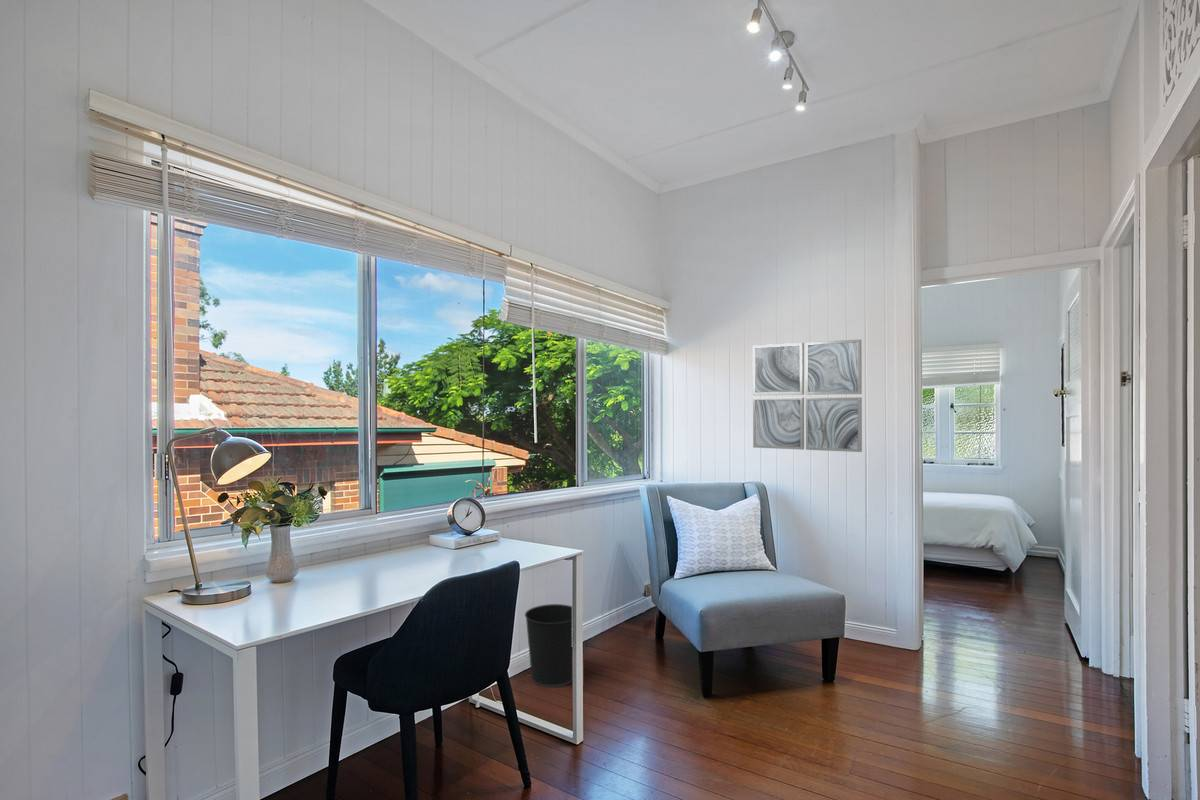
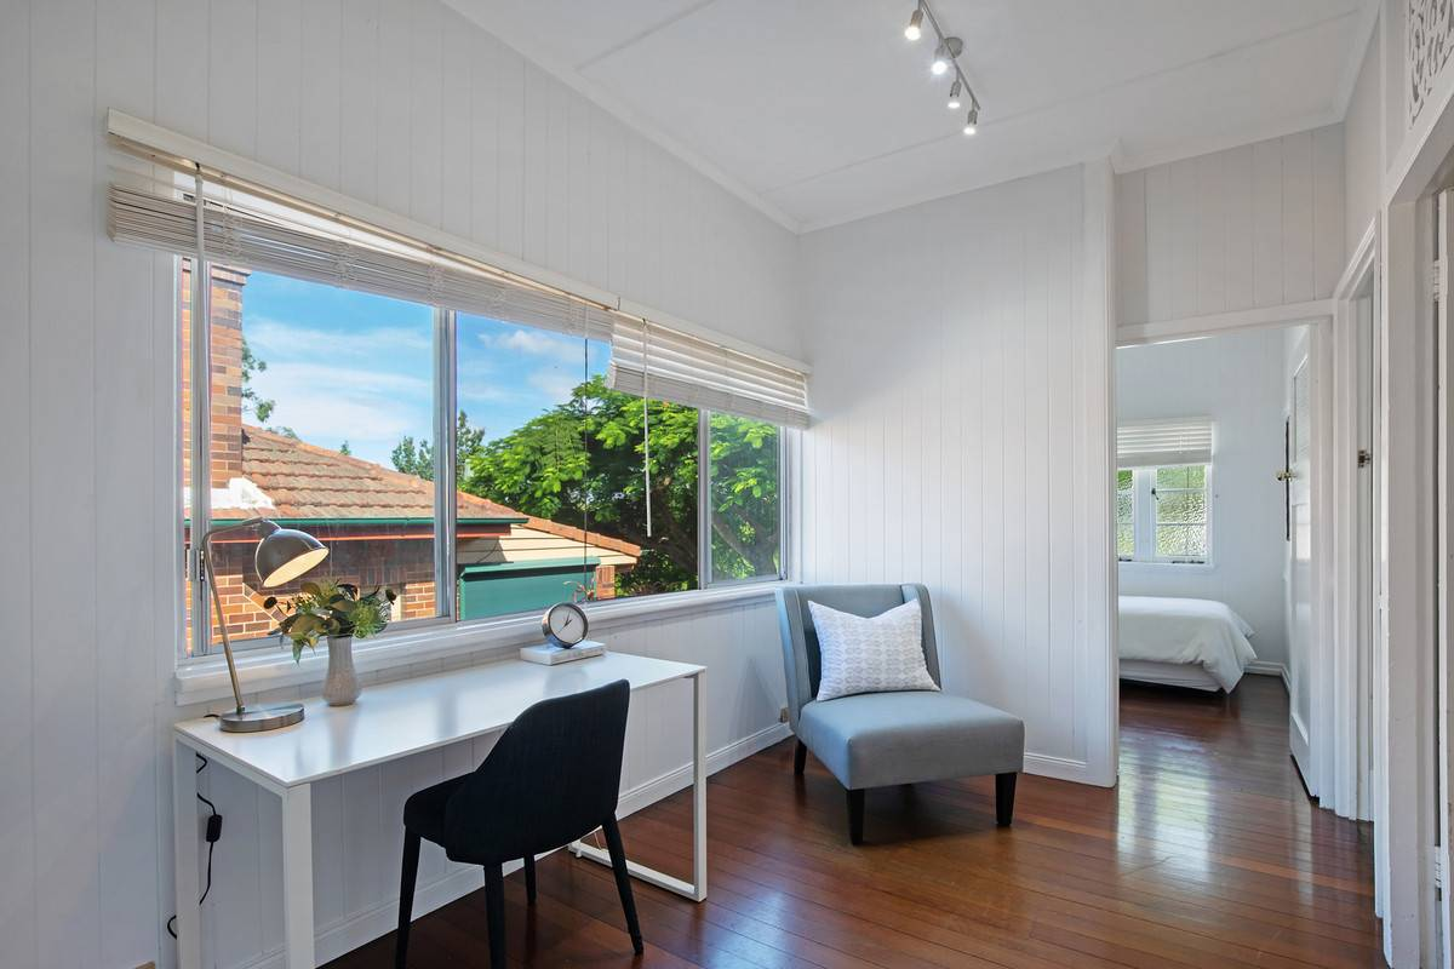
- wall art (803, 394)
- wastebasket (553, 645)
